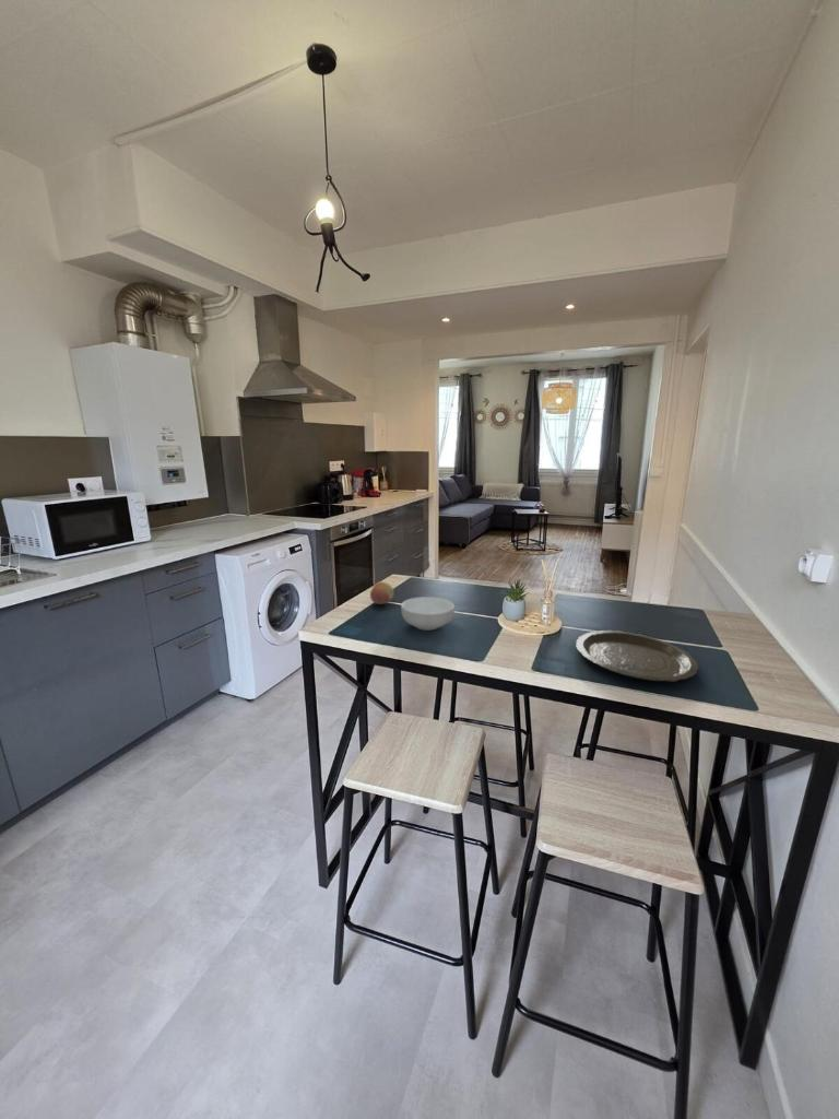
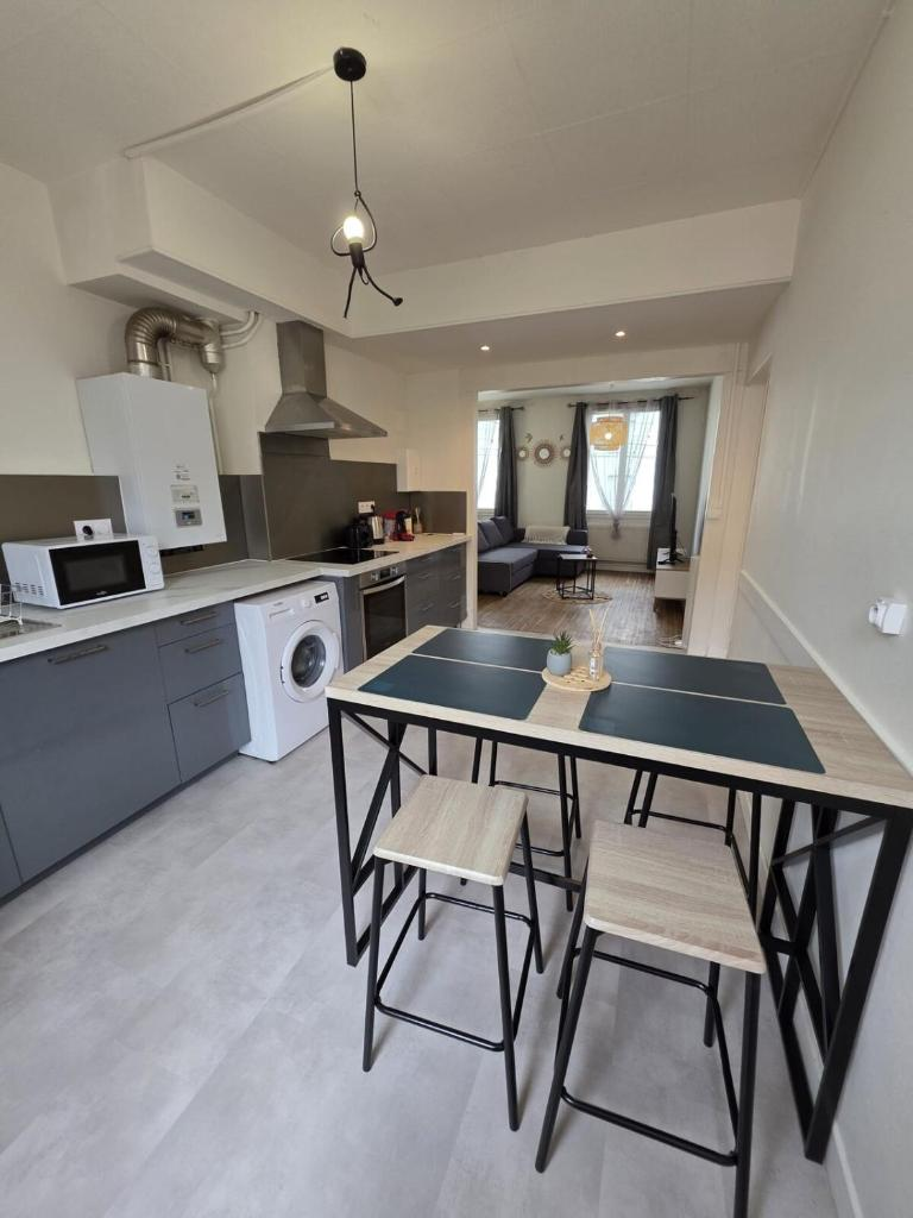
- cereal bowl (427, 614)
- fruit (381, 592)
- plate (634, 655)
